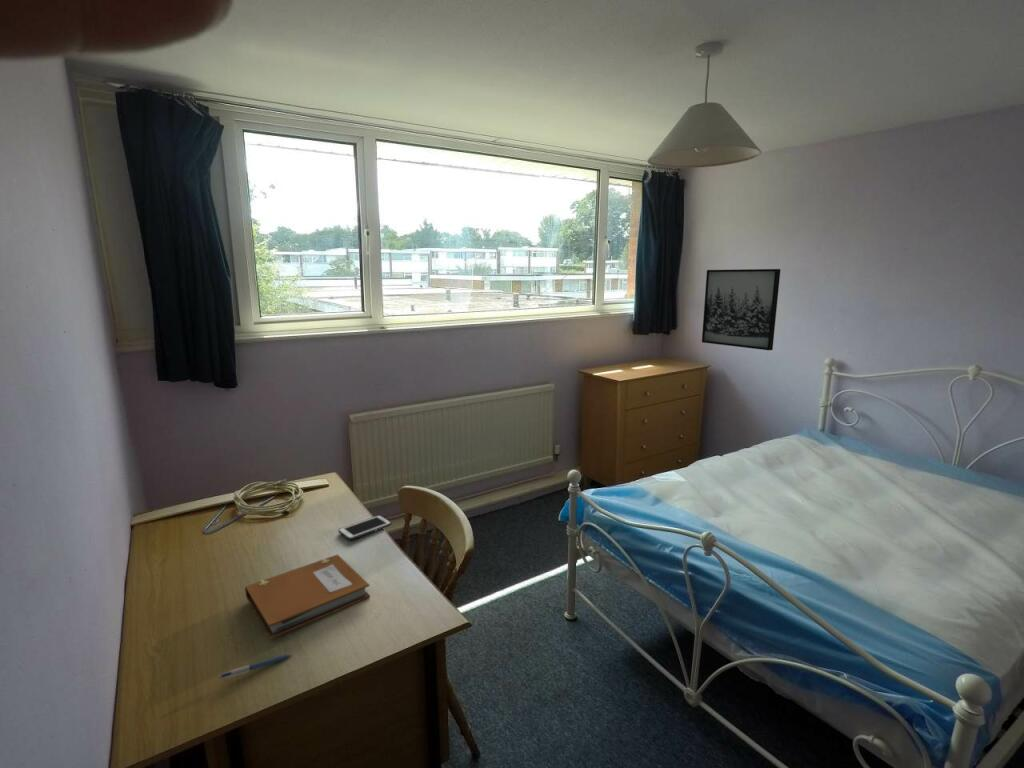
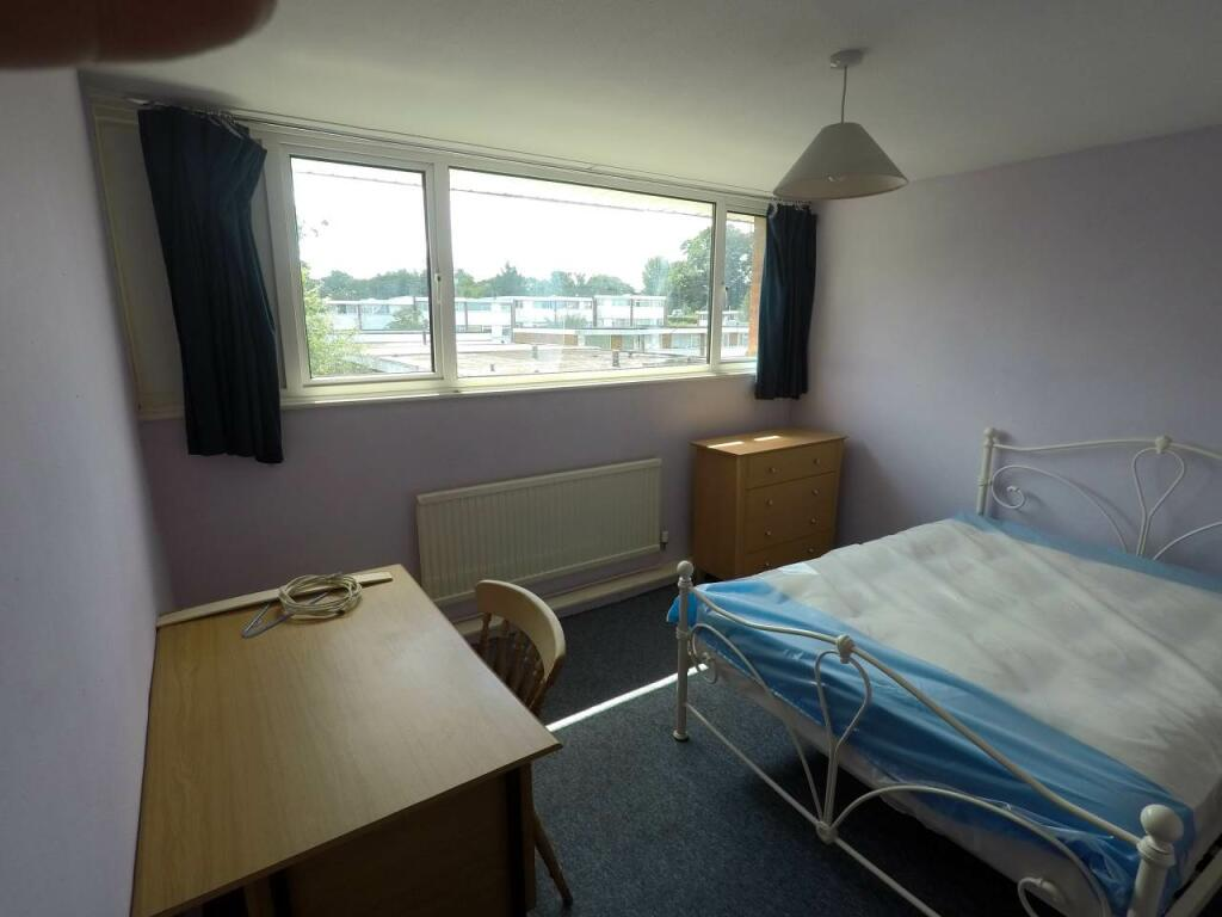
- wall art (738, 308)
- pen (255, 666)
- cell phone (365, 527)
- notebook (309, 589)
